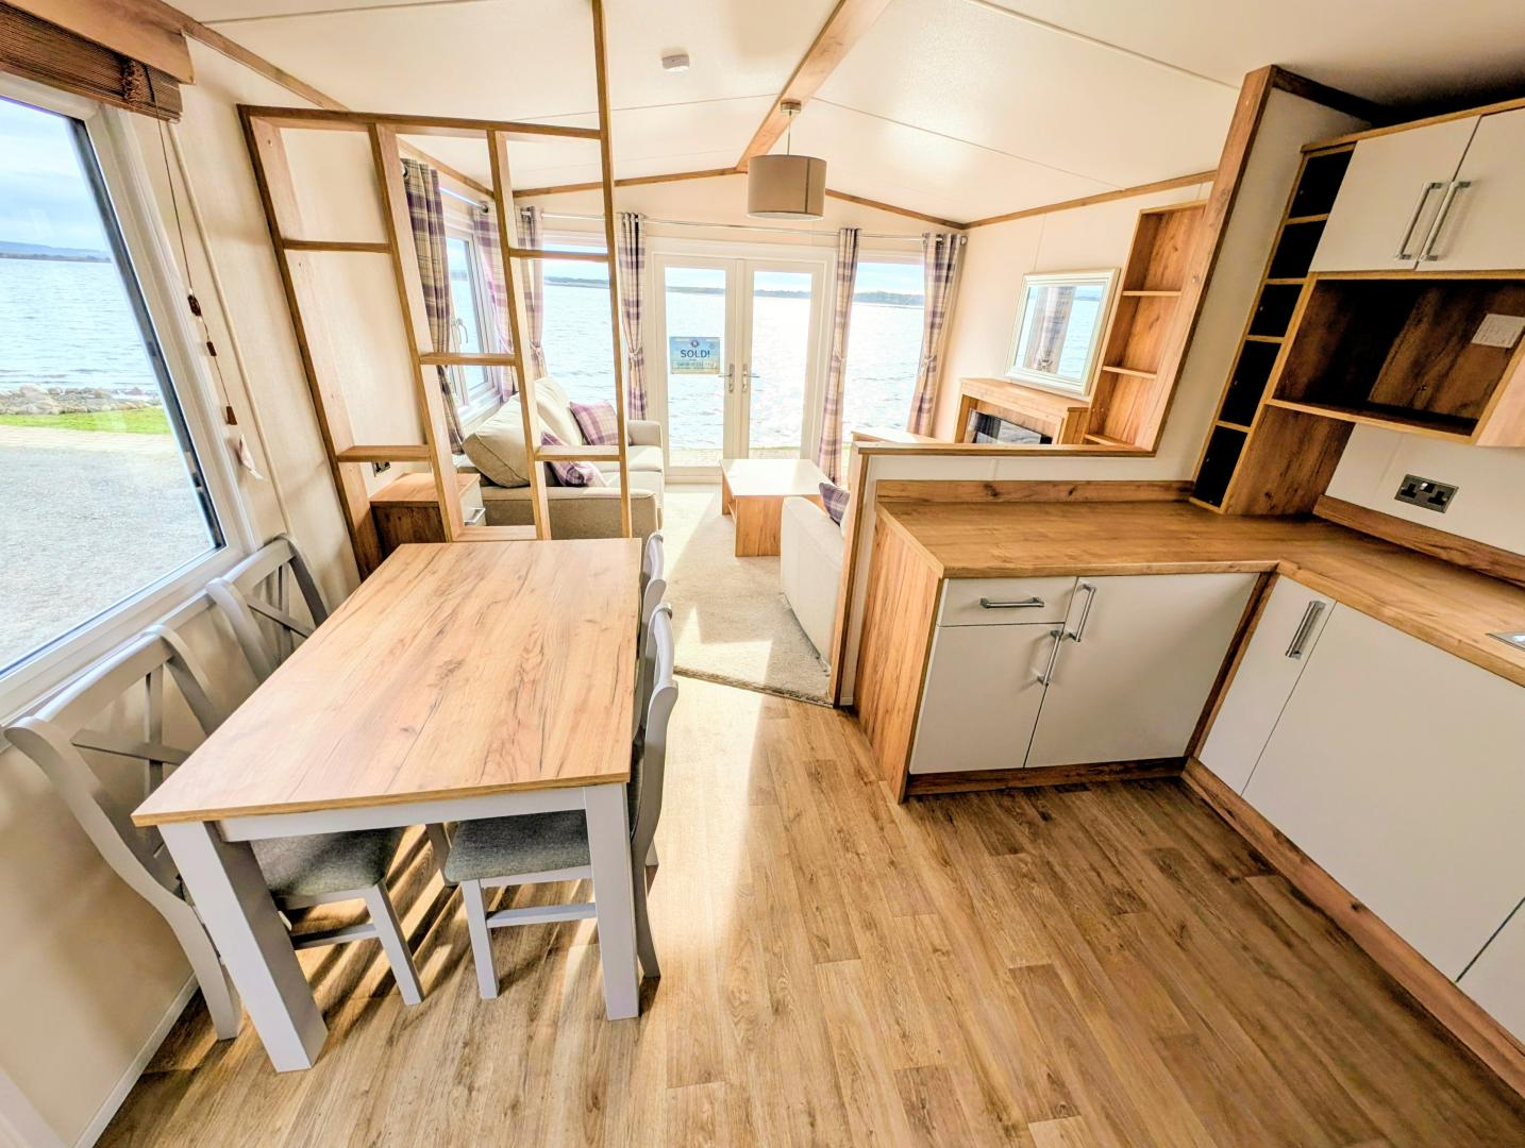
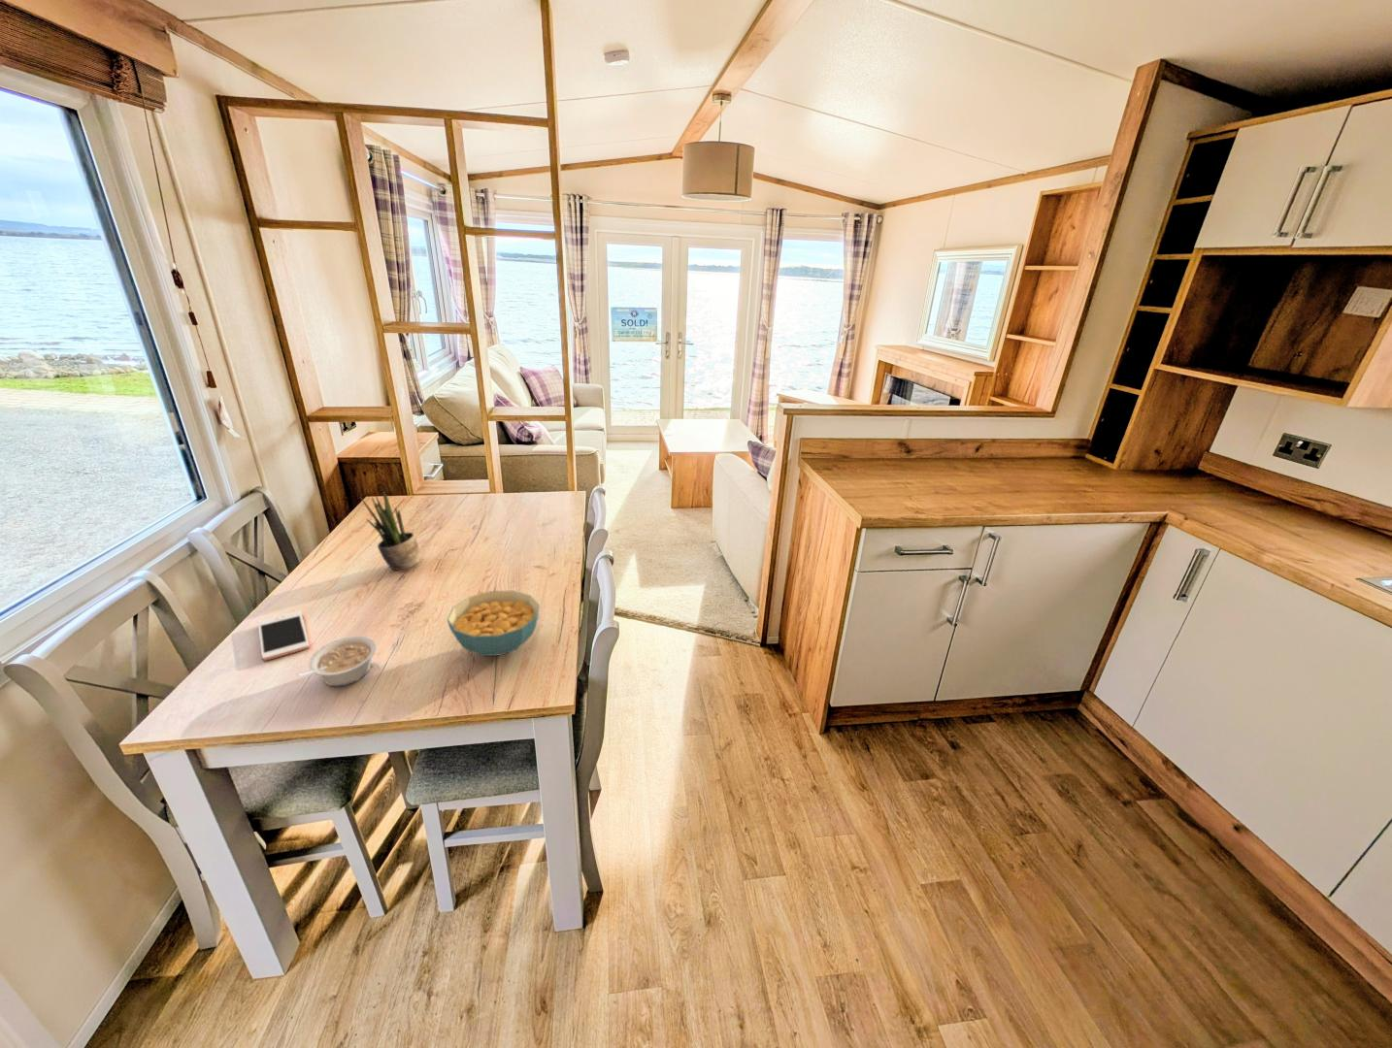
+ cereal bowl (496, 630)
+ legume (344, 663)
+ cell phone (283, 634)
+ potted plant (390, 527)
